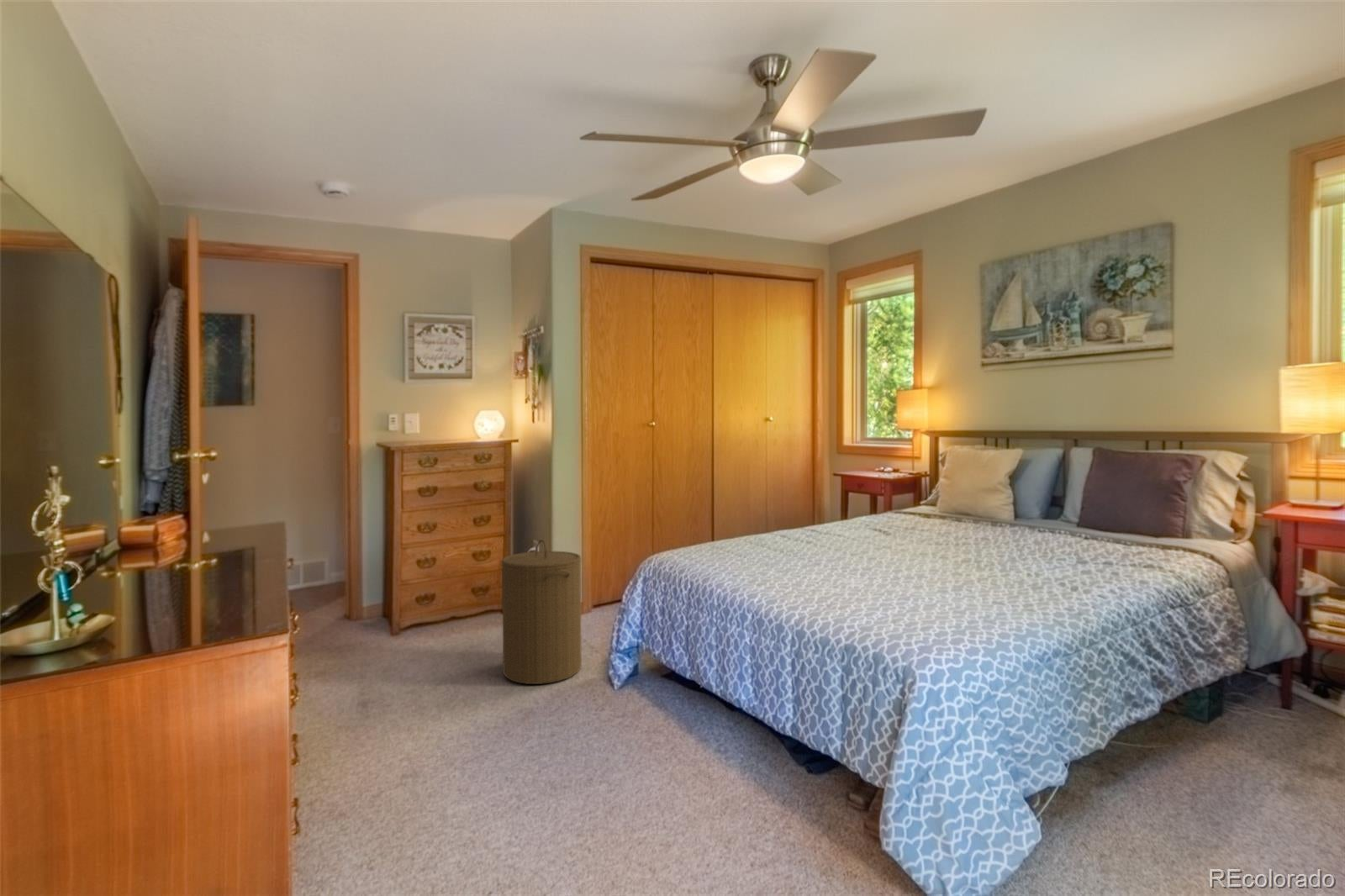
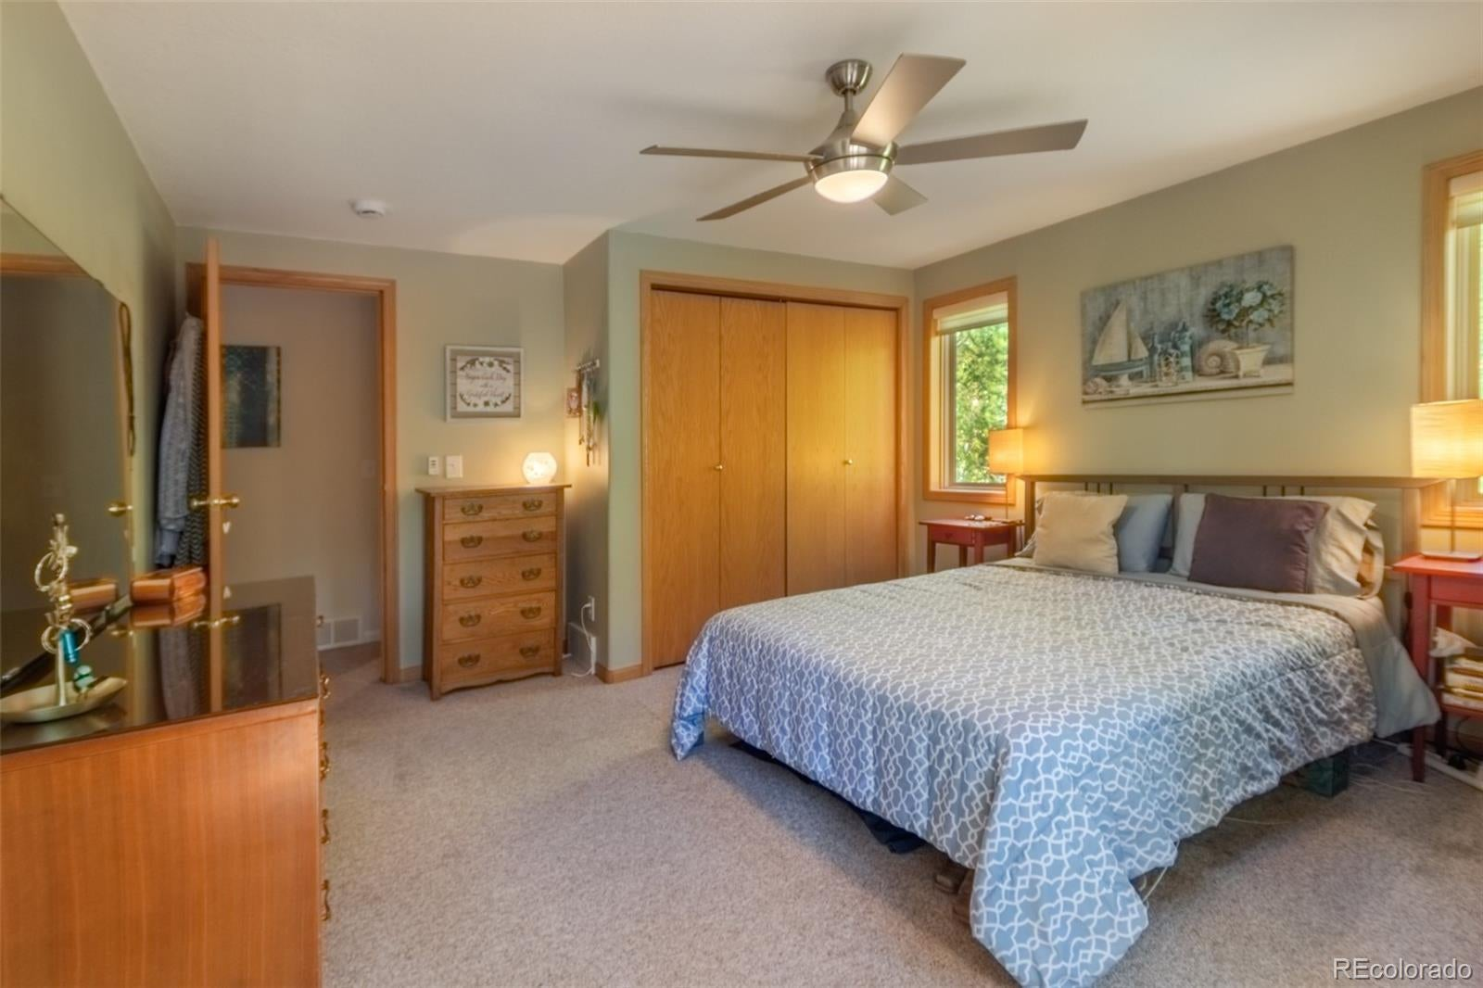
- laundry hamper (541, 604)
